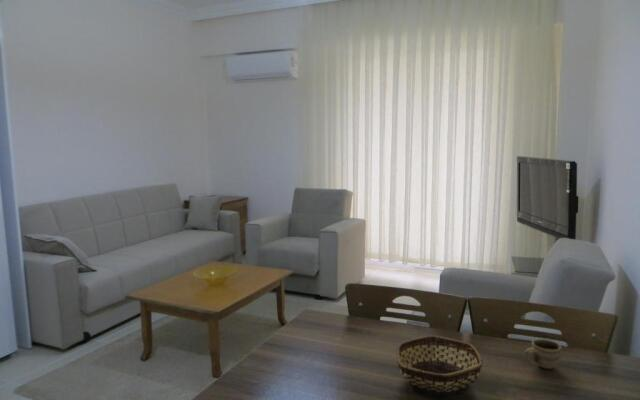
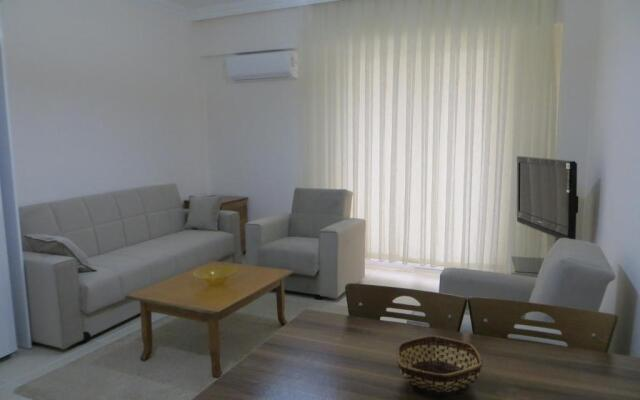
- cup (541, 355)
